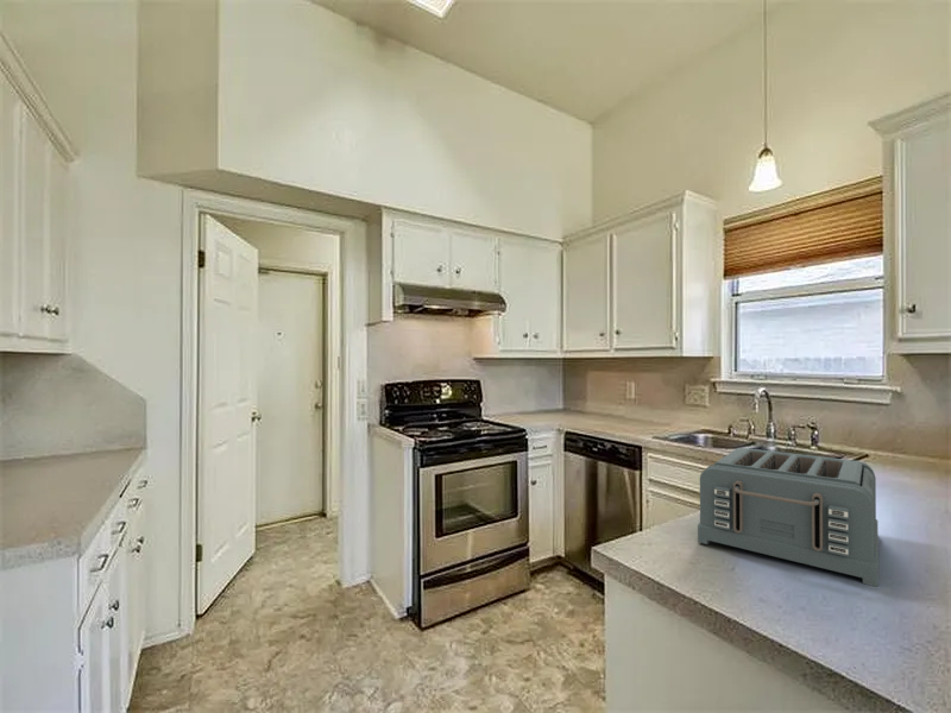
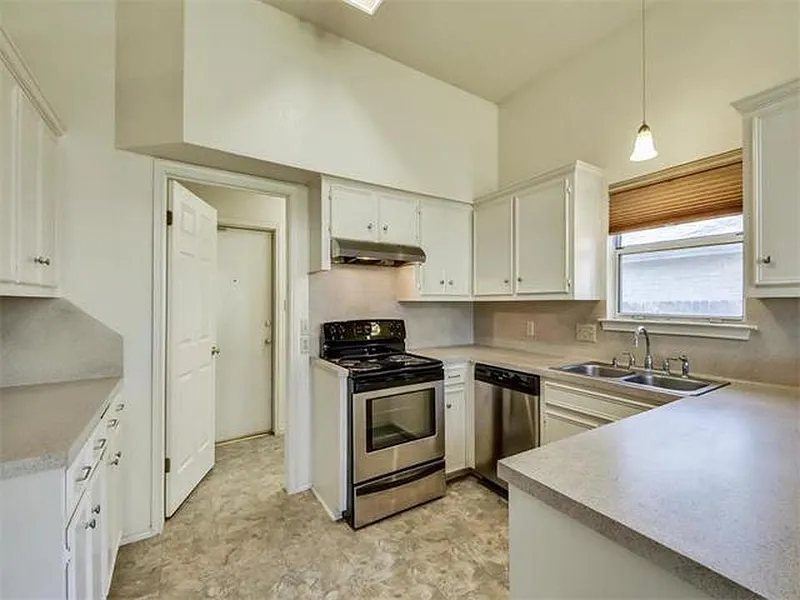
- toaster (787, 501)
